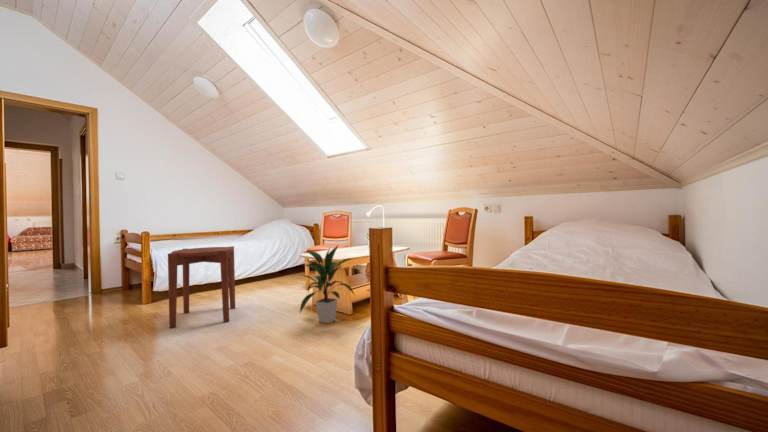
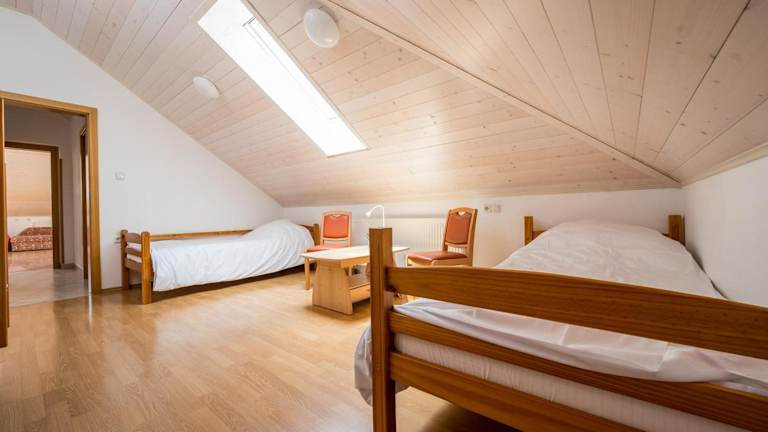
- side table (188, 283)
- indoor plant (323, 282)
